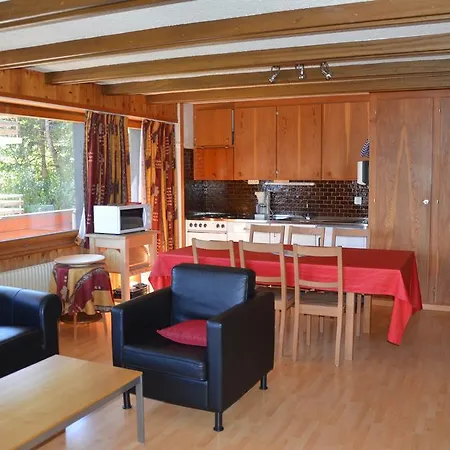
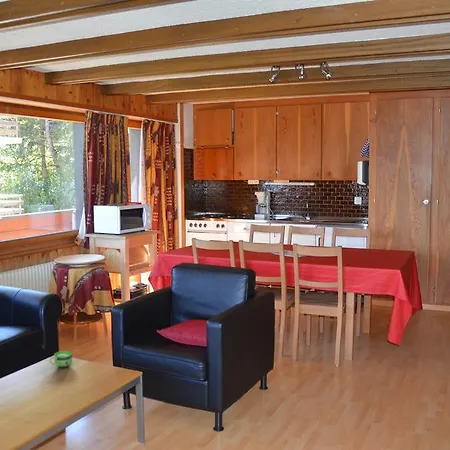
+ cup (61, 360)
